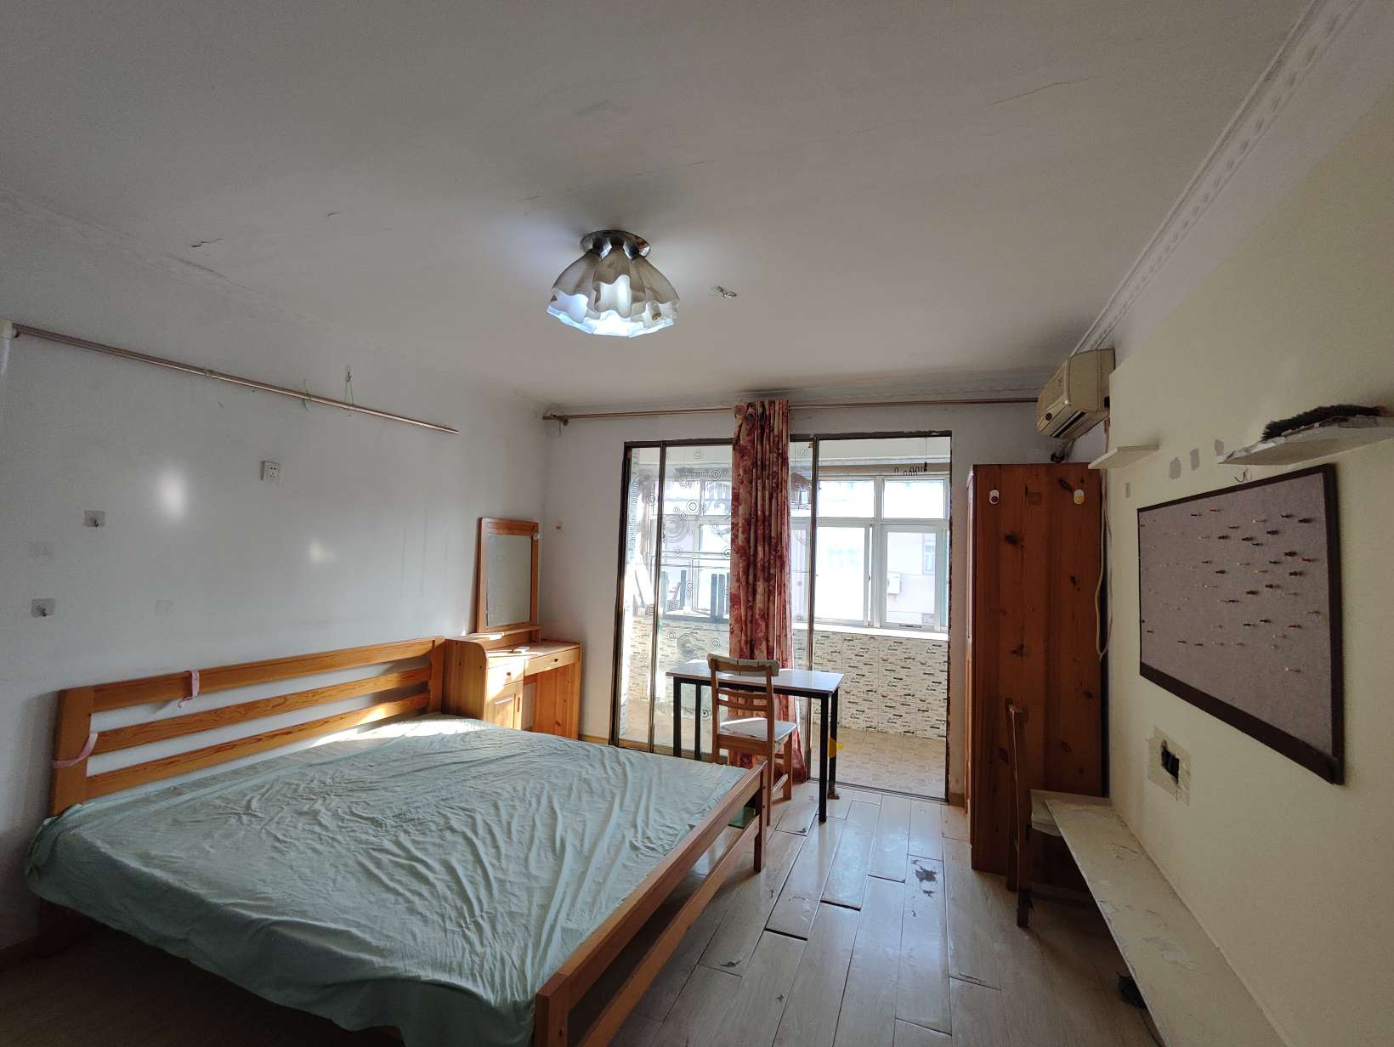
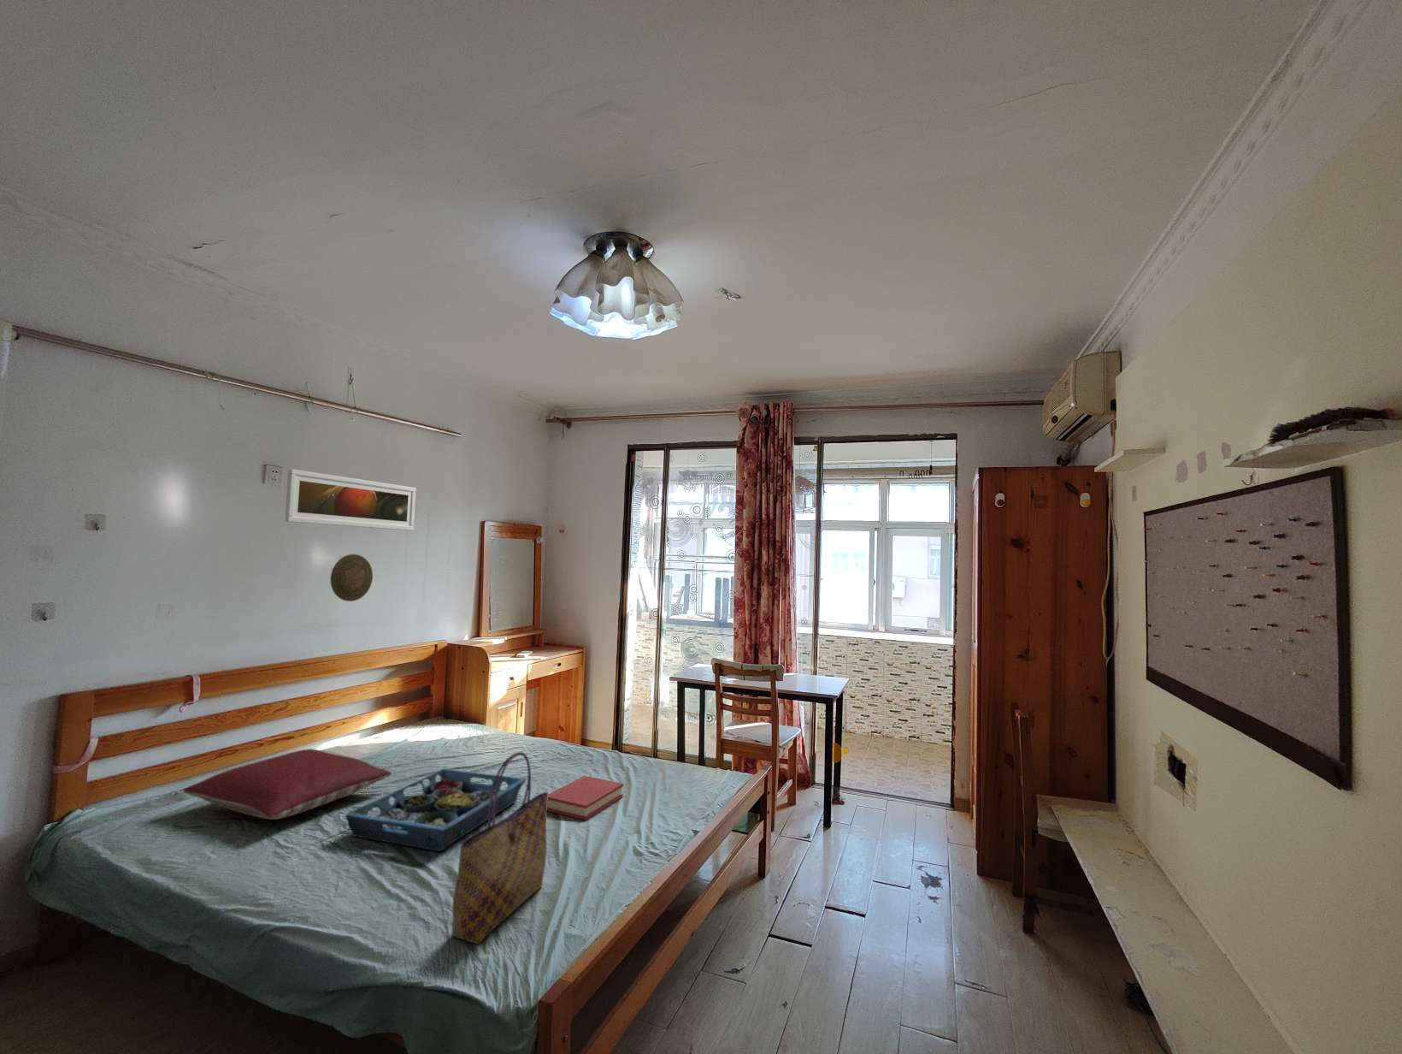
+ serving tray (444, 804)
+ decorative plate (353, 578)
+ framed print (357, 503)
+ hardback book (584, 796)
+ pillow (293, 782)
+ tote bag (505, 830)
